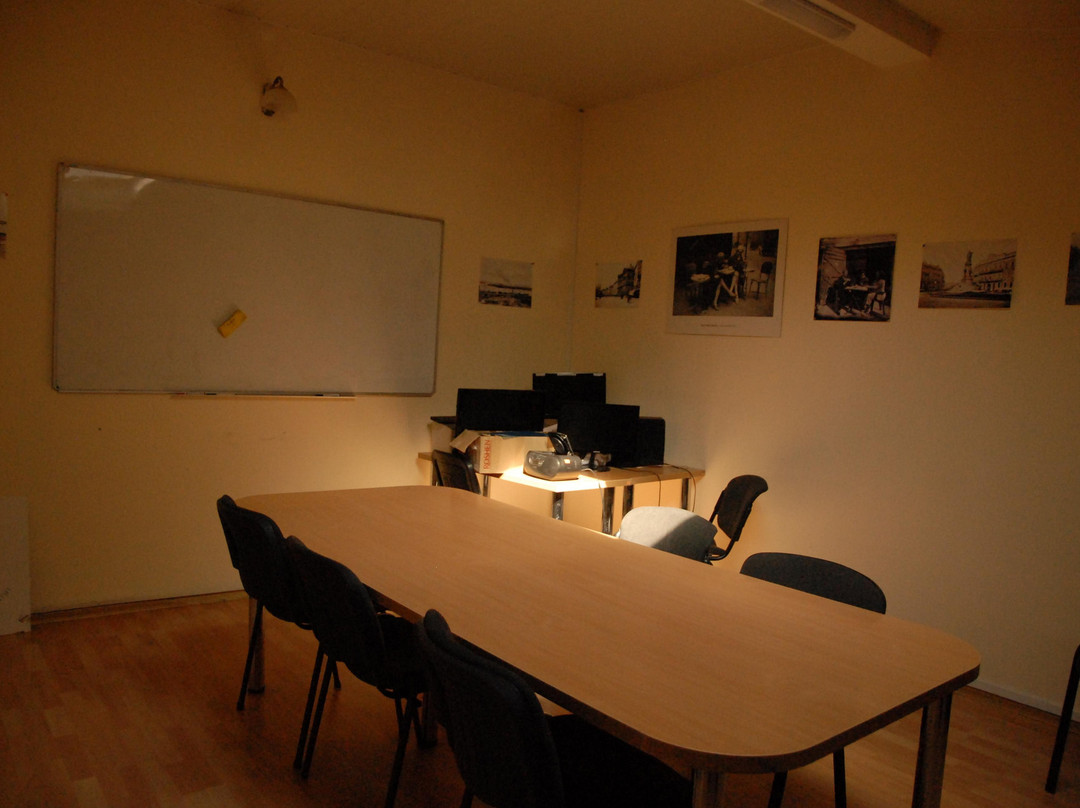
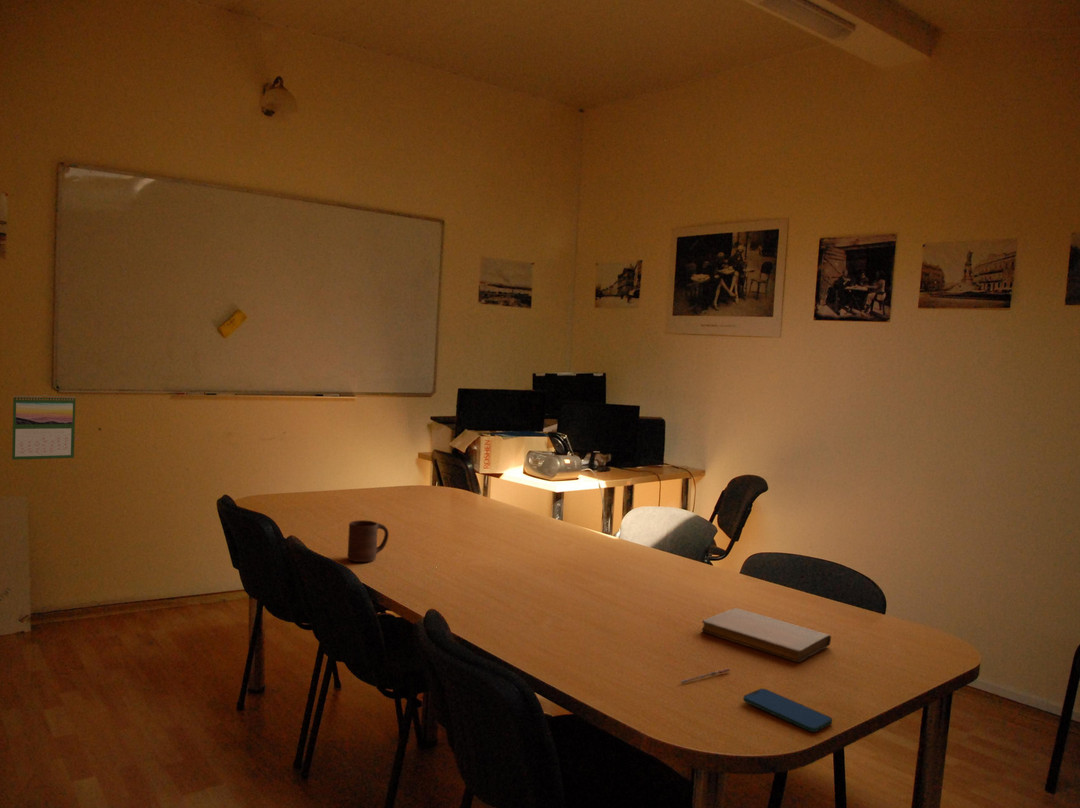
+ calendar (44, 426)
+ smartphone (786, 709)
+ cup (366, 540)
+ notebook (765, 632)
+ pen (705, 675)
